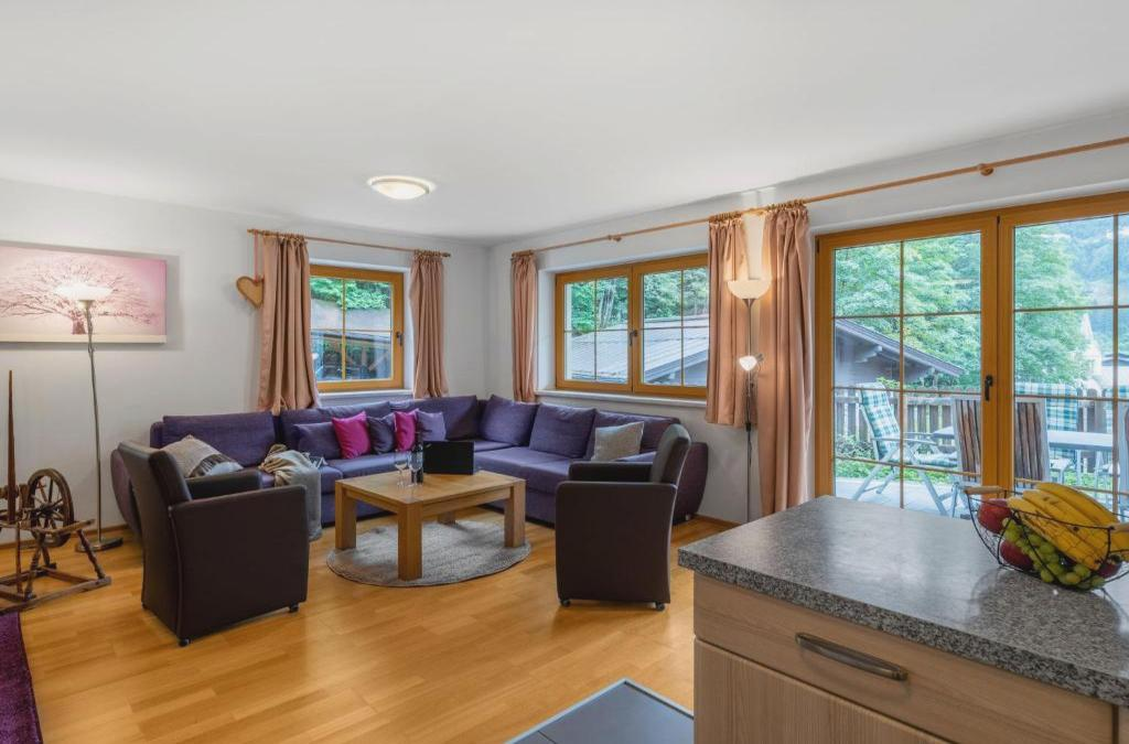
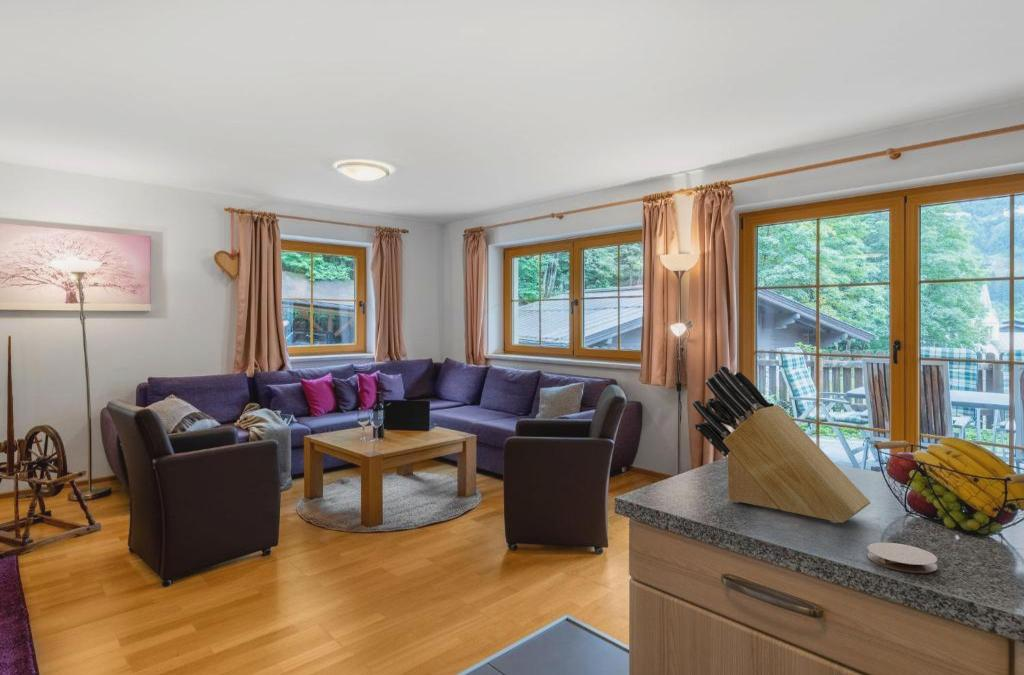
+ knife block (774, 435)
+ coaster (901, 556)
